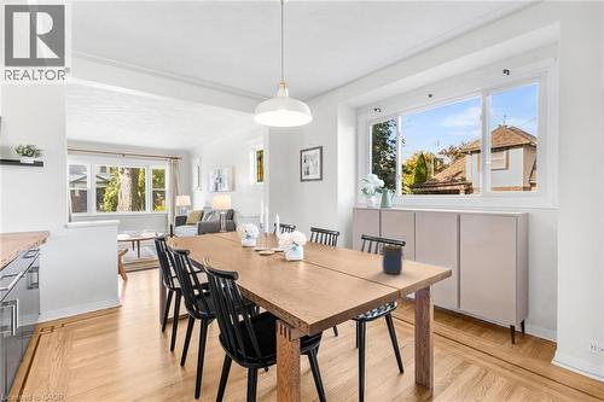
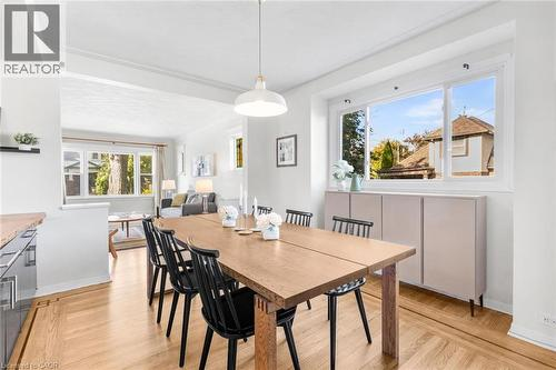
- jar (393, 258)
